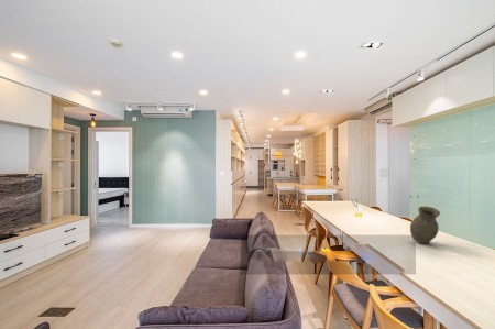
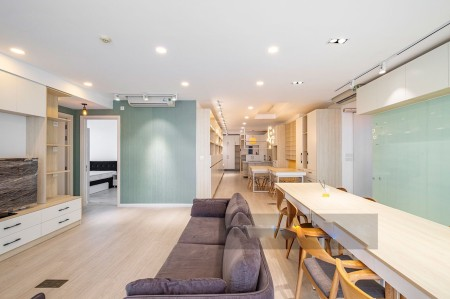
- vase (425, 224)
